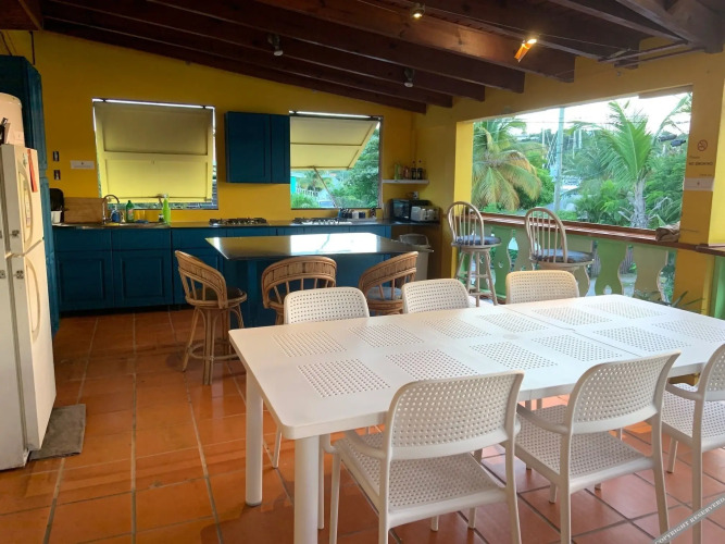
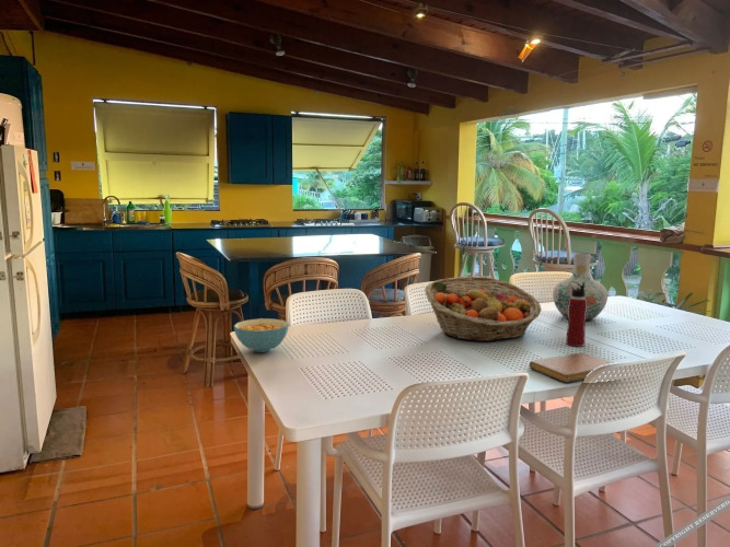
+ notebook (573, 365)
+ cereal bowl (262, 337)
+ fruit basket (482, 306)
+ water bottle (577, 313)
+ vase (579, 287)
